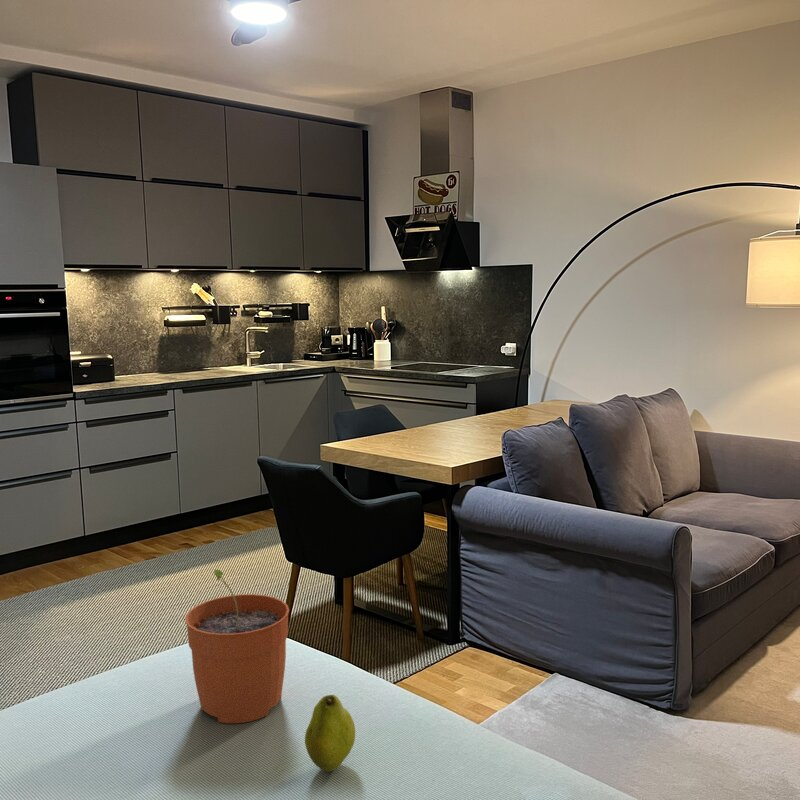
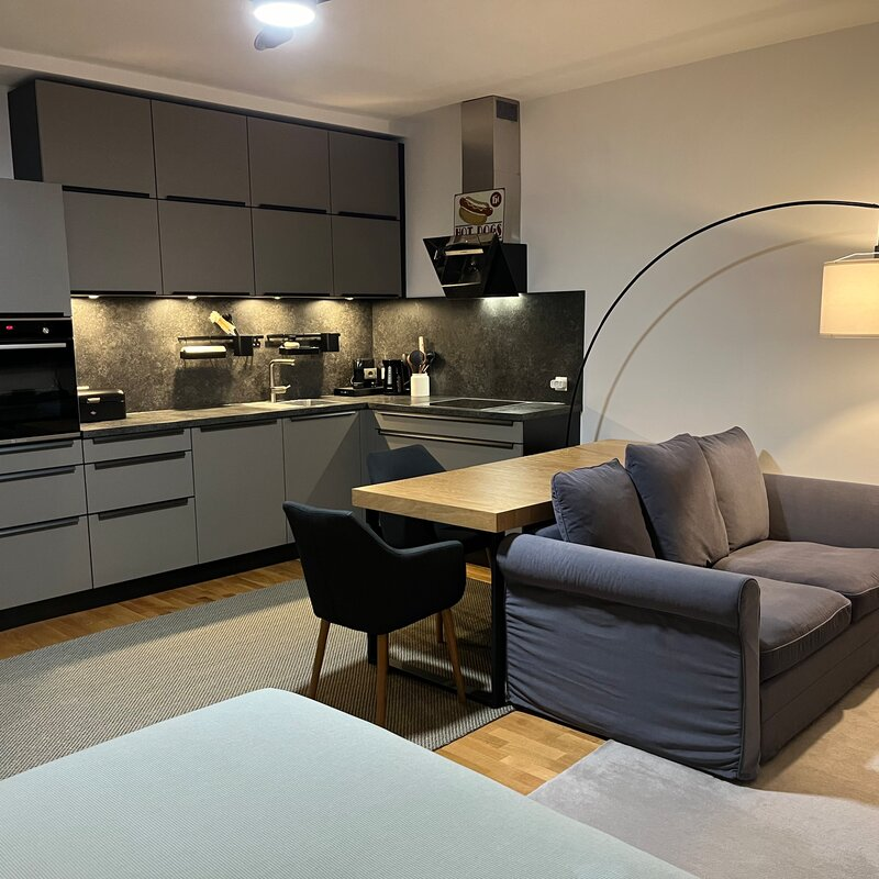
- plant pot (238, 635)
- fruit (329, 728)
